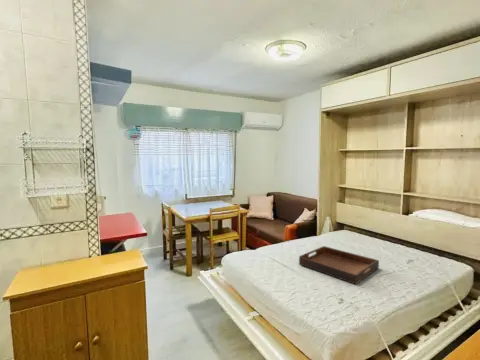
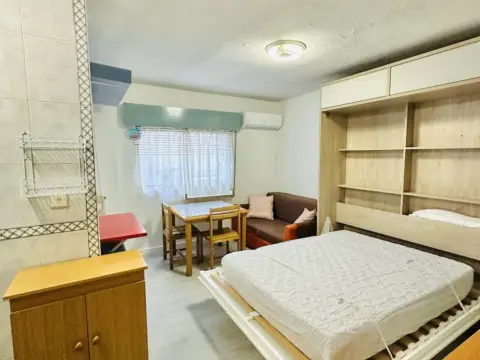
- serving tray (337, 262)
